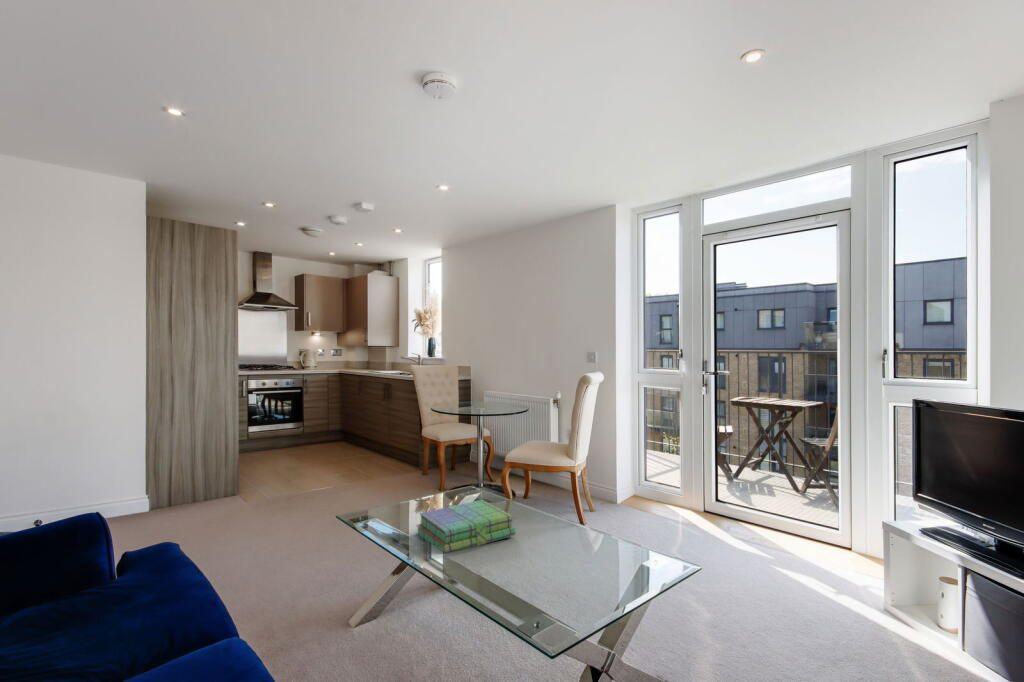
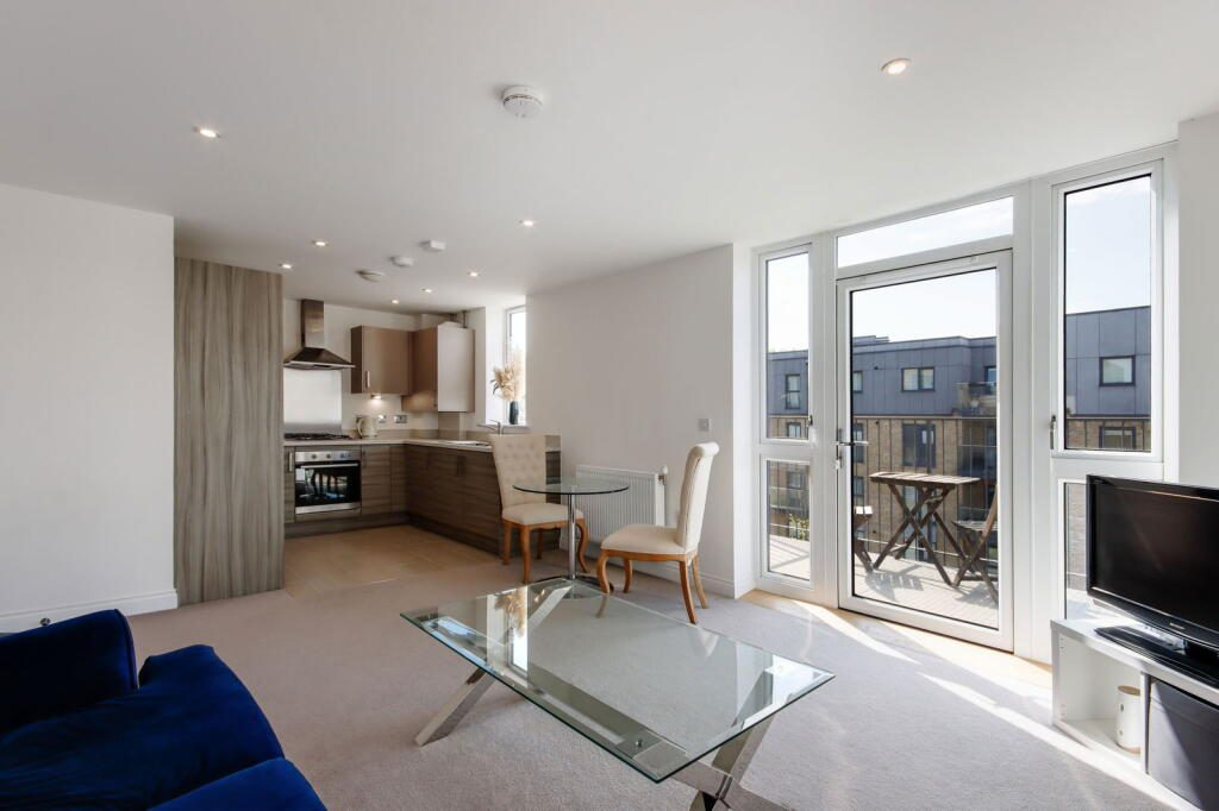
- stack of books (465, 524)
